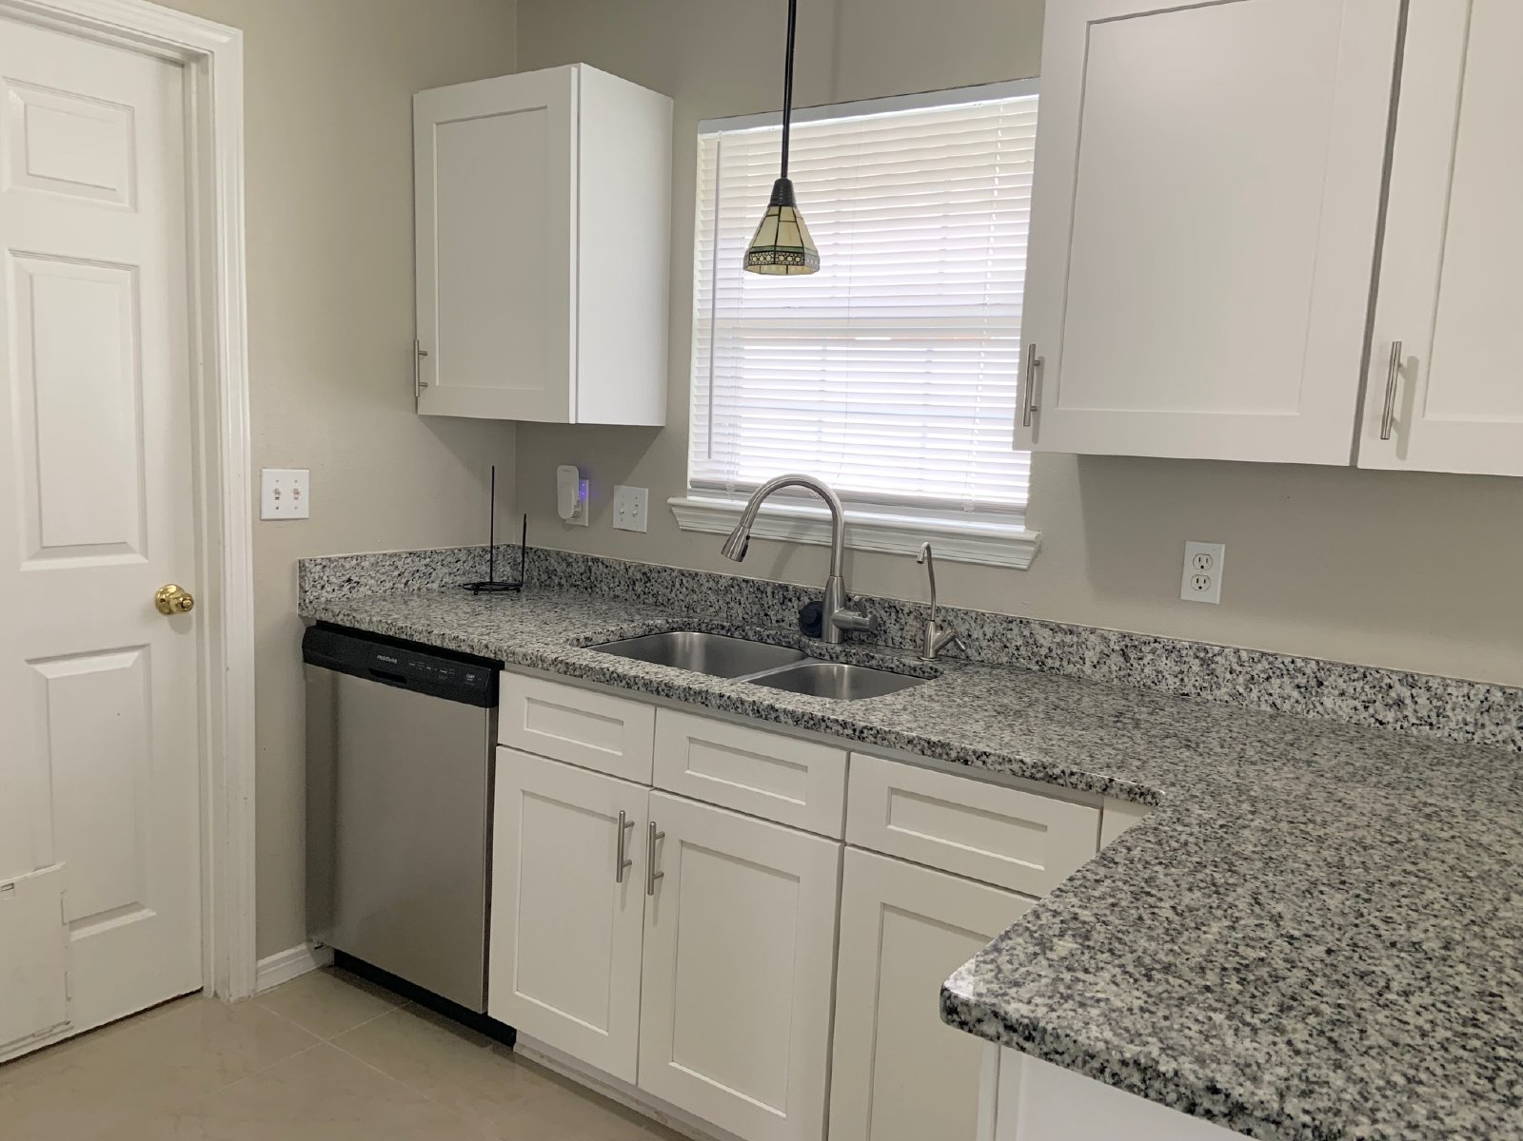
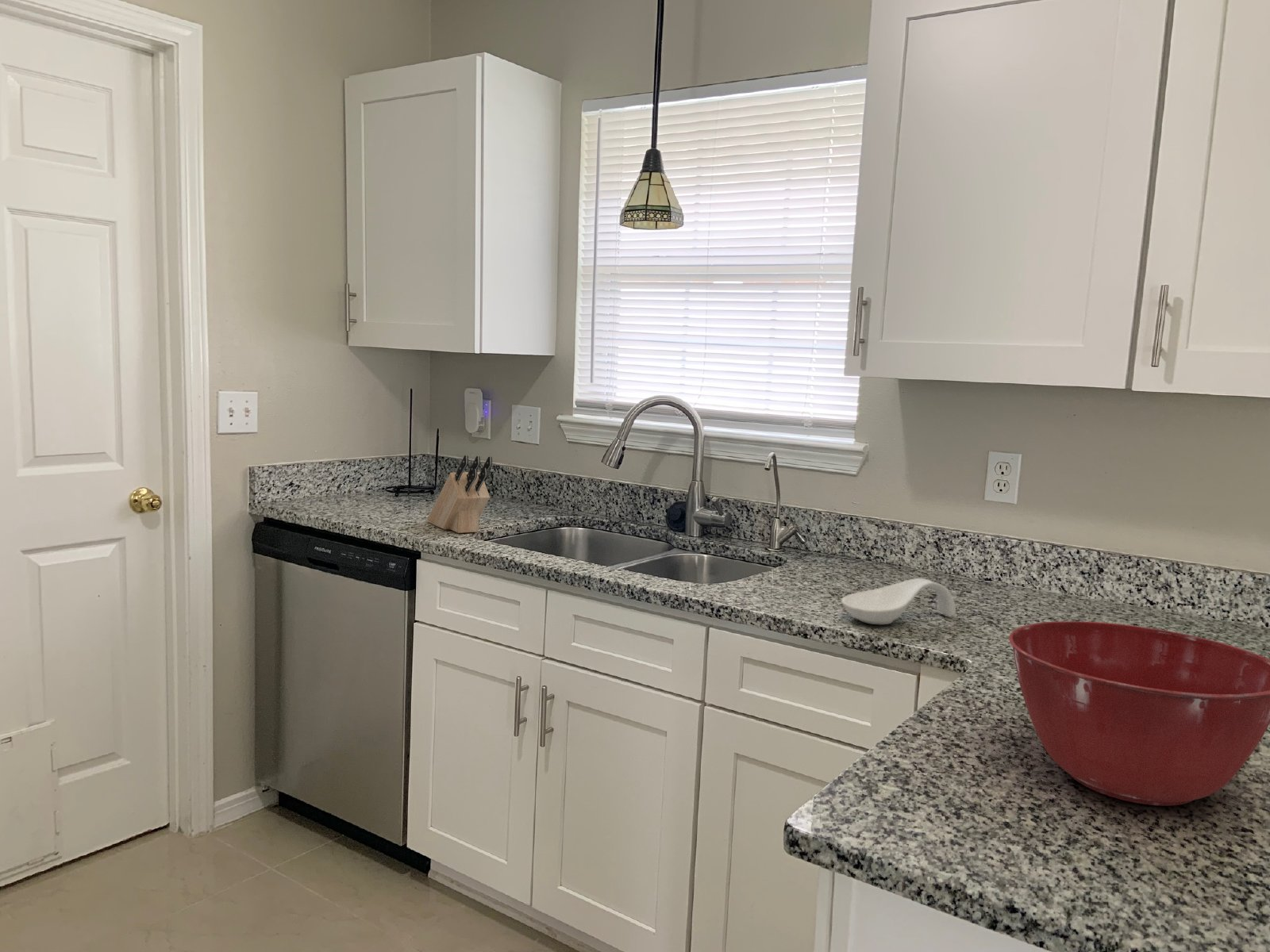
+ mixing bowl (1134, 716)
+ knife block (460, 490)
+ spoon rest (899, 600)
